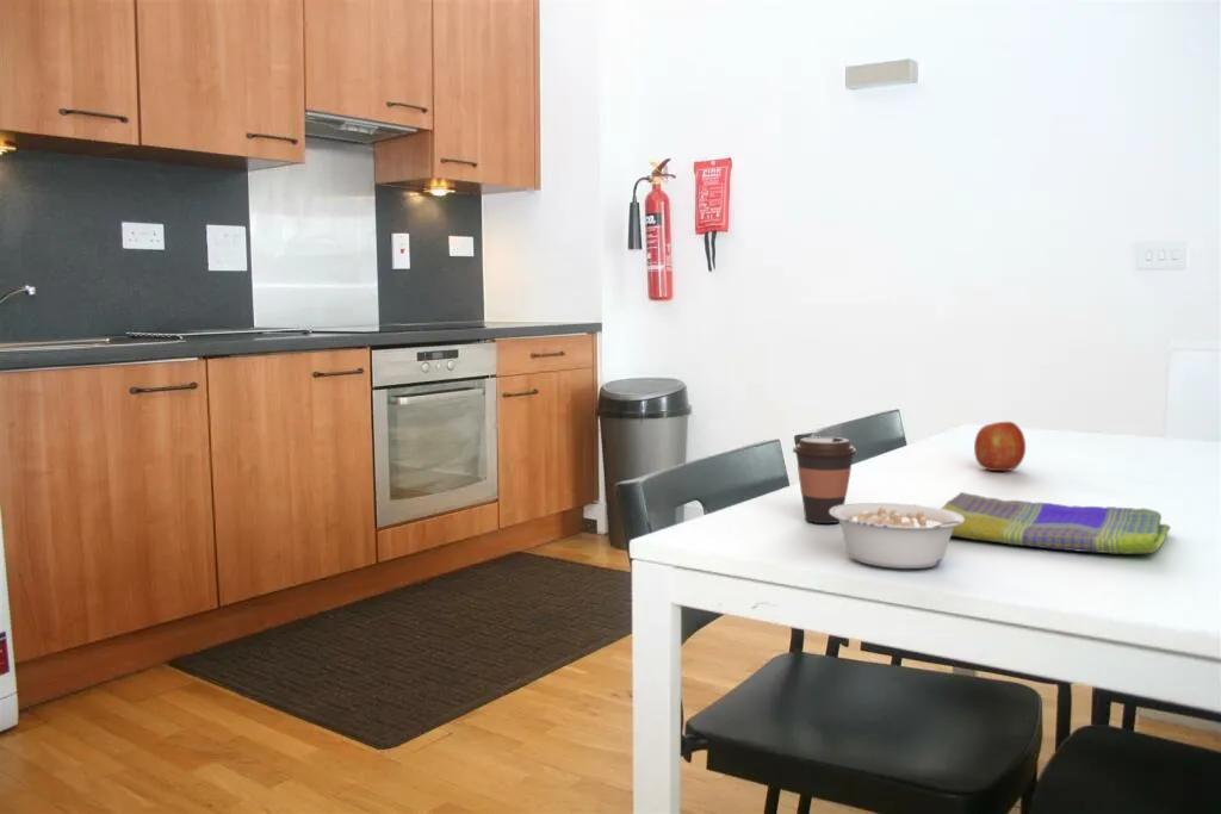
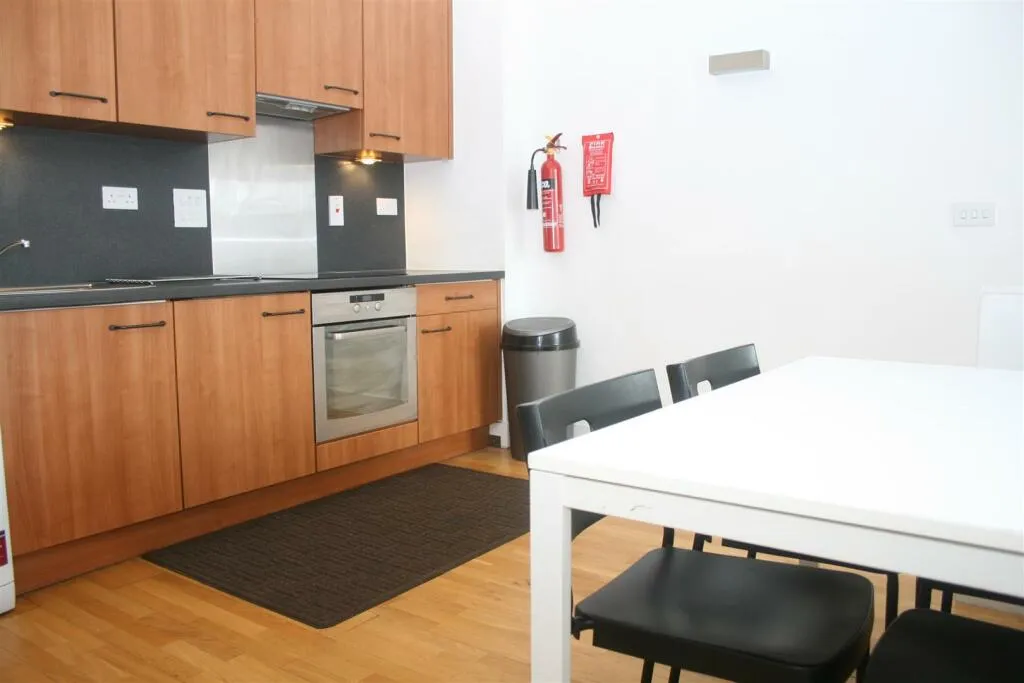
- fruit (999, 445)
- coffee cup (824, 479)
- legume (900, 532)
- dish towel (1045, 521)
